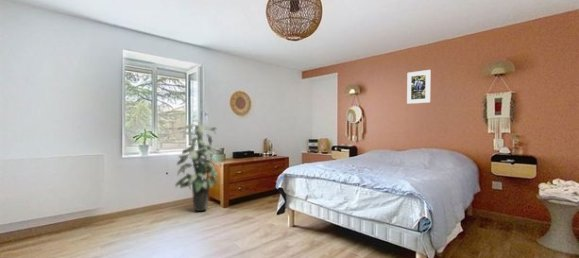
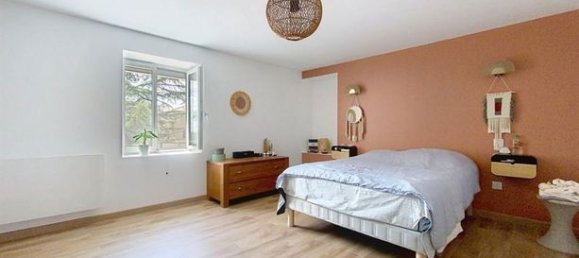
- indoor plant (198, 164)
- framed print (418, 87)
